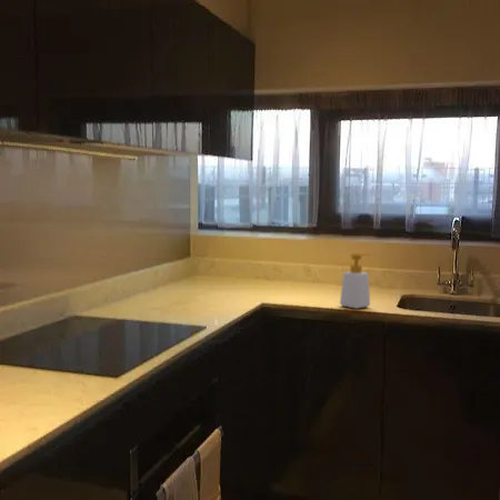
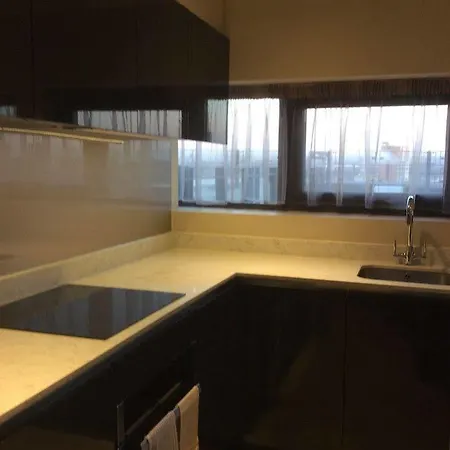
- soap bottle (359, 279)
